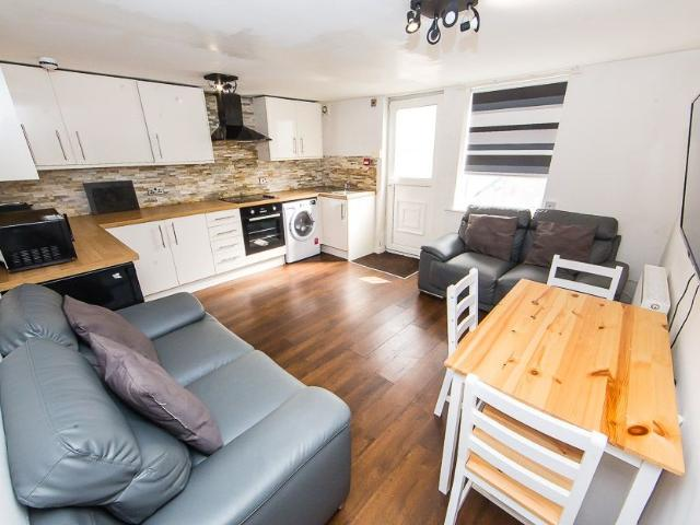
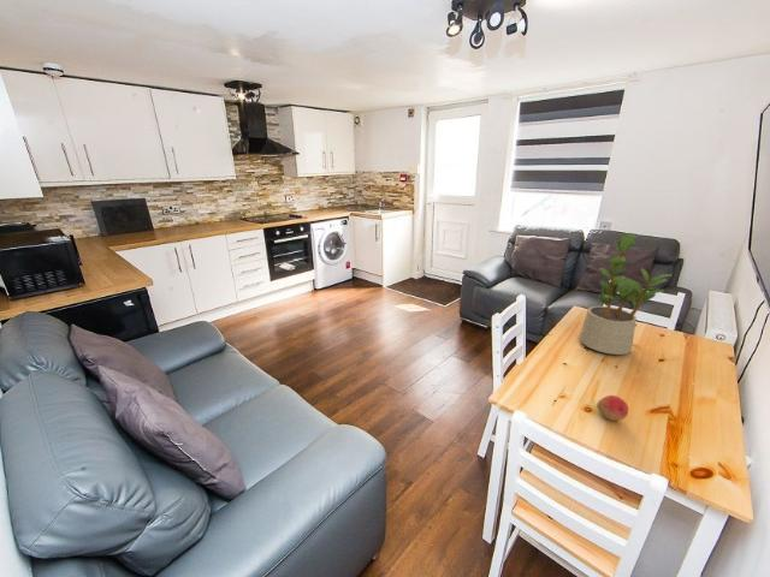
+ fruit (612, 408)
+ potted plant (624, 292)
